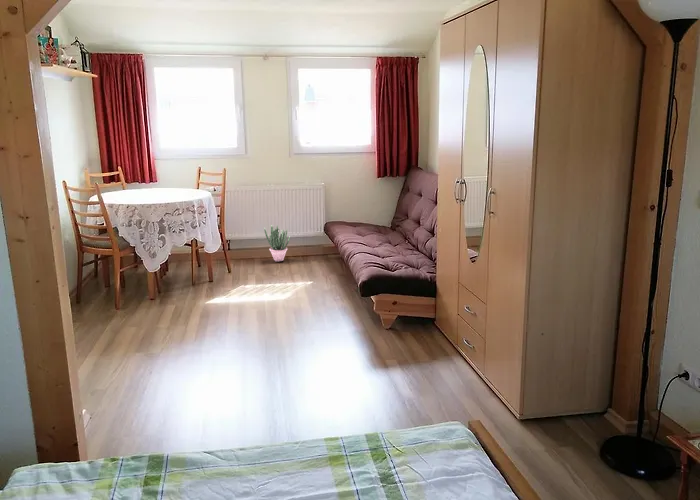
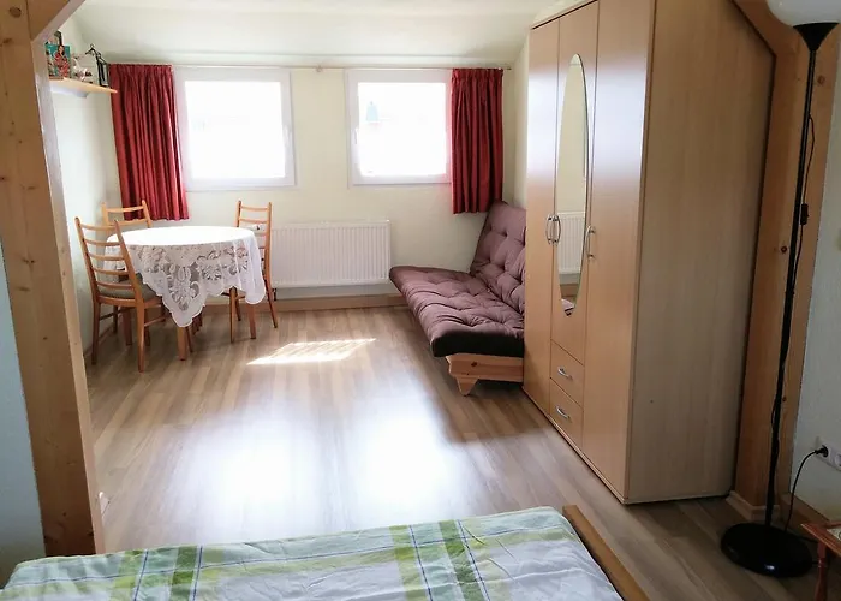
- potted plant (277, 242)
